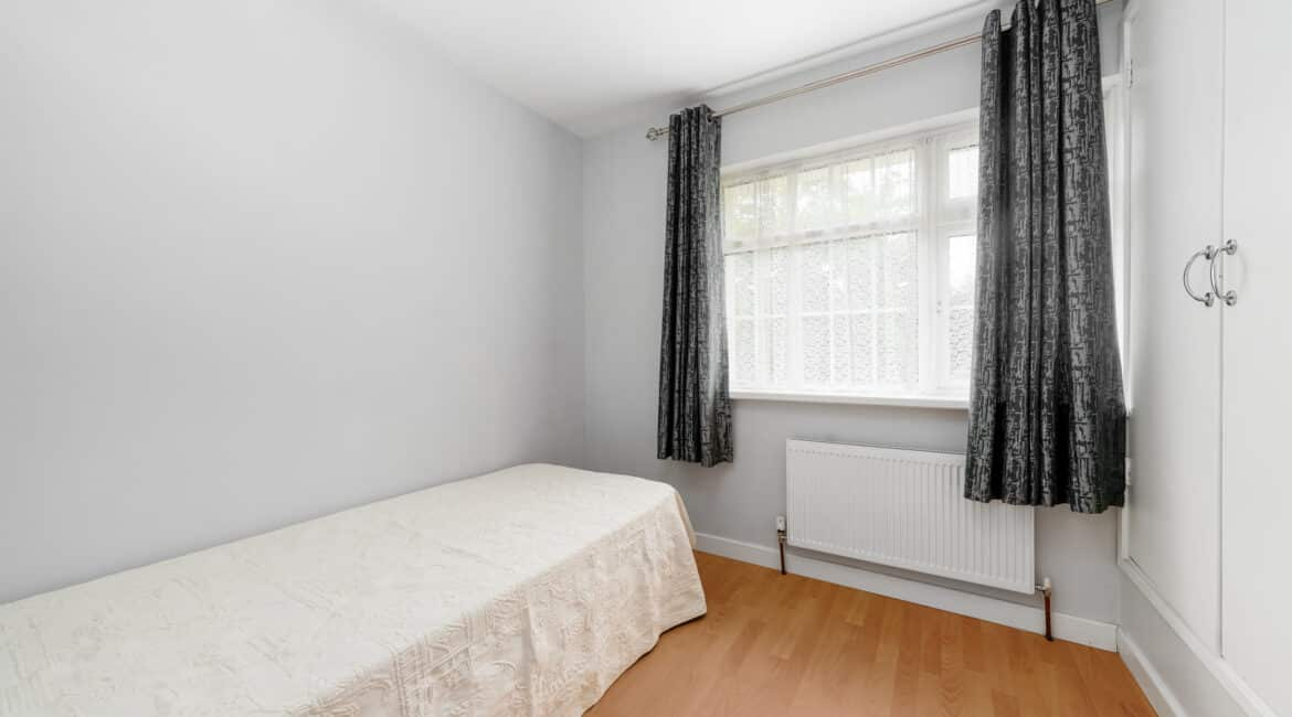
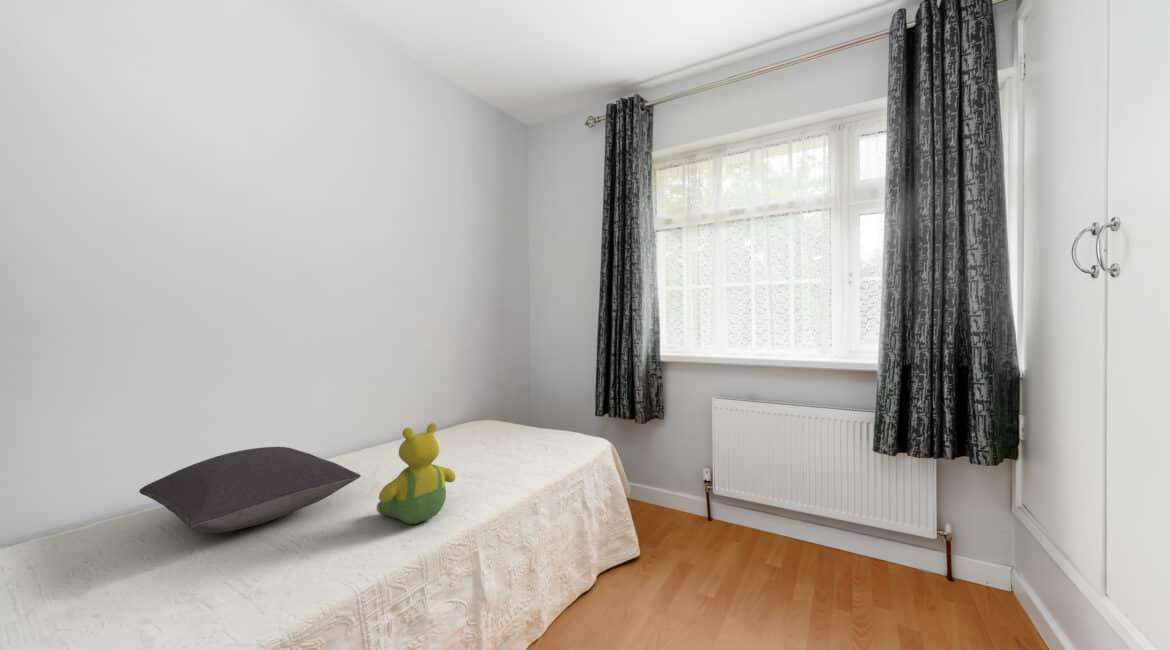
+ pillow (256, 484)
+ teddy bear (412, 469)
